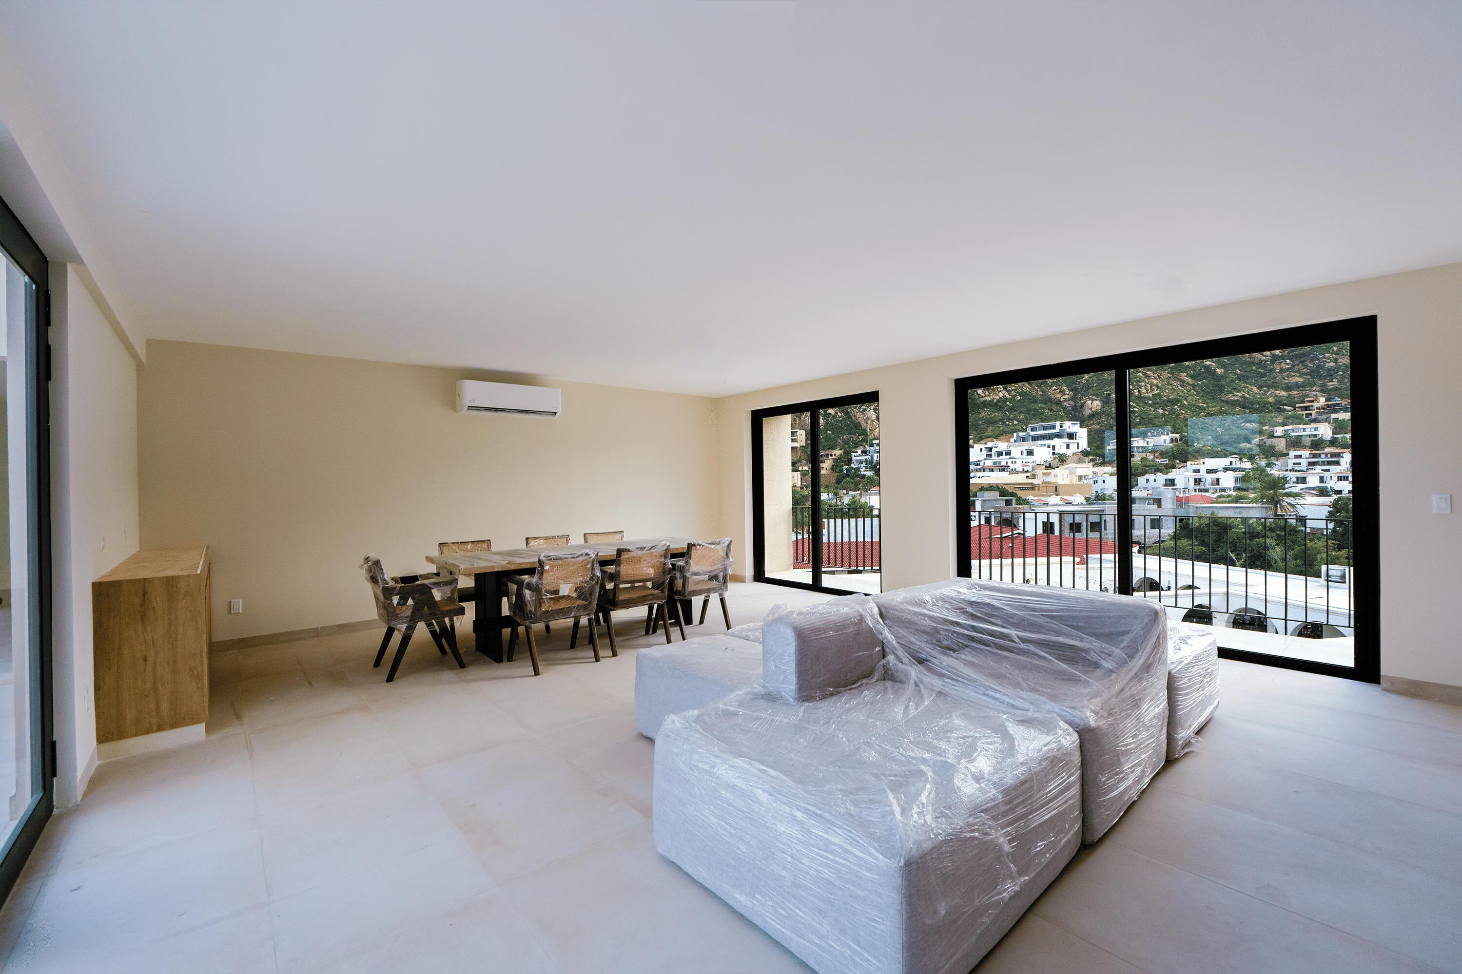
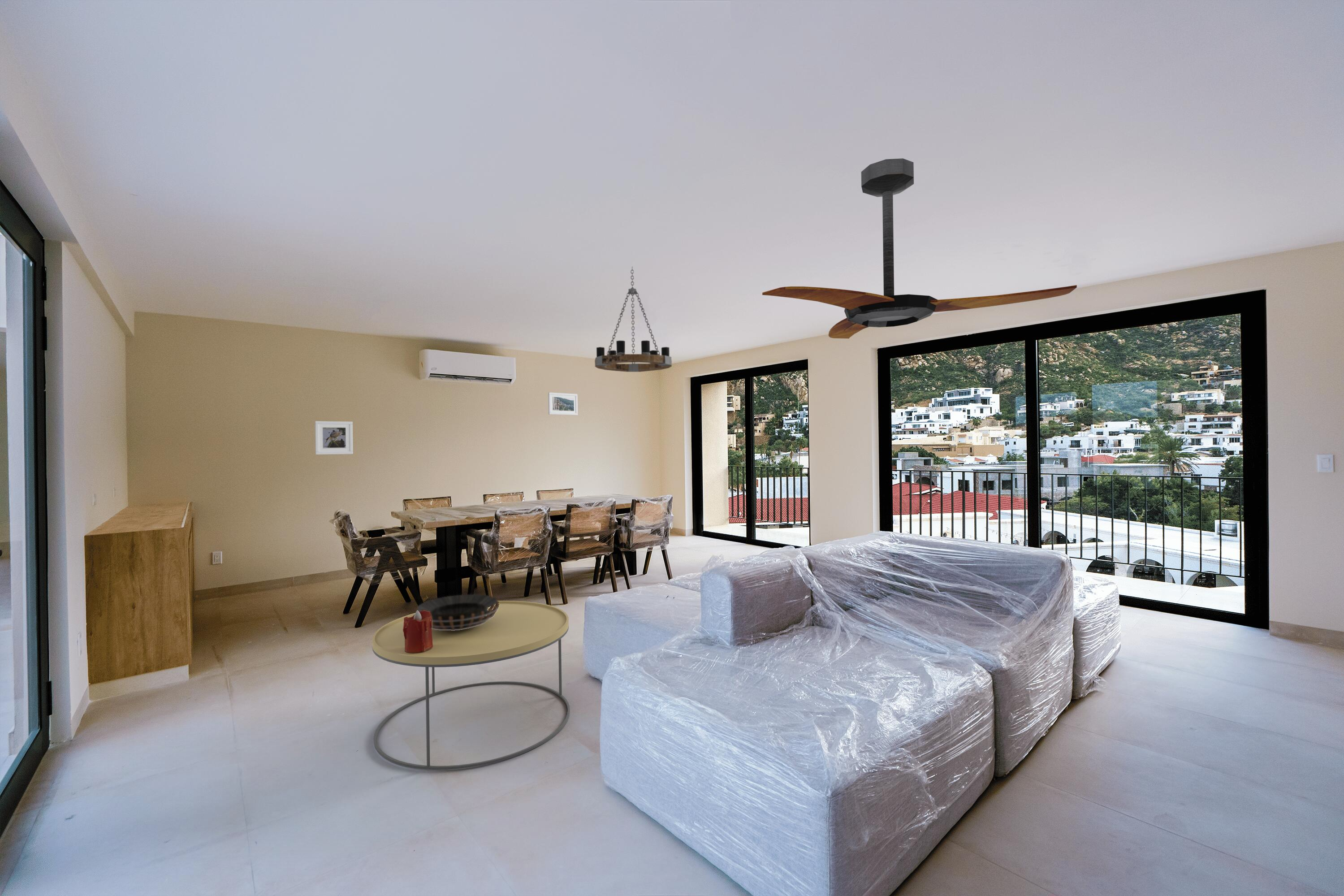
+ coffee table (475, 664)
+ candle (418, 627)
+ decorative bowl (458, 612)
+ chandelier (632, 317)
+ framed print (334, 437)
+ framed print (563, 404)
+ ceiling fan (893, 245)
